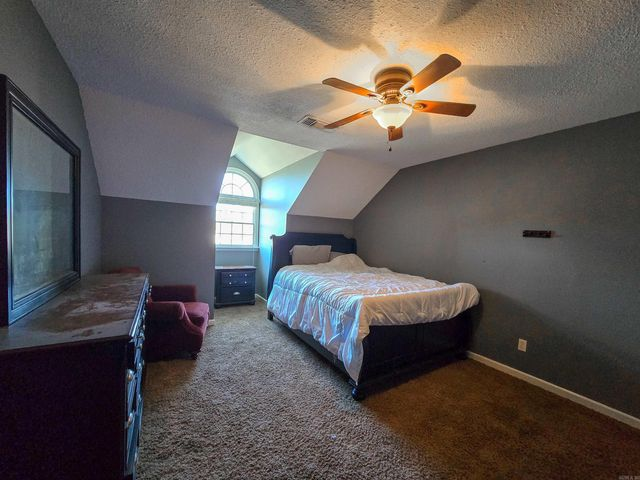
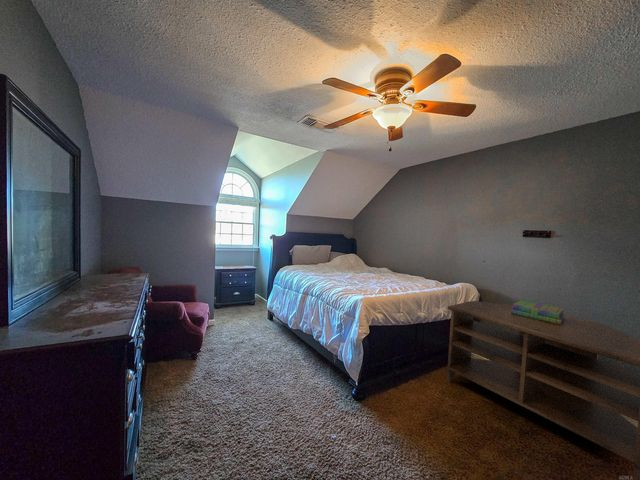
+ tv stand (540, 362)
+ stack of books (537, 311)
